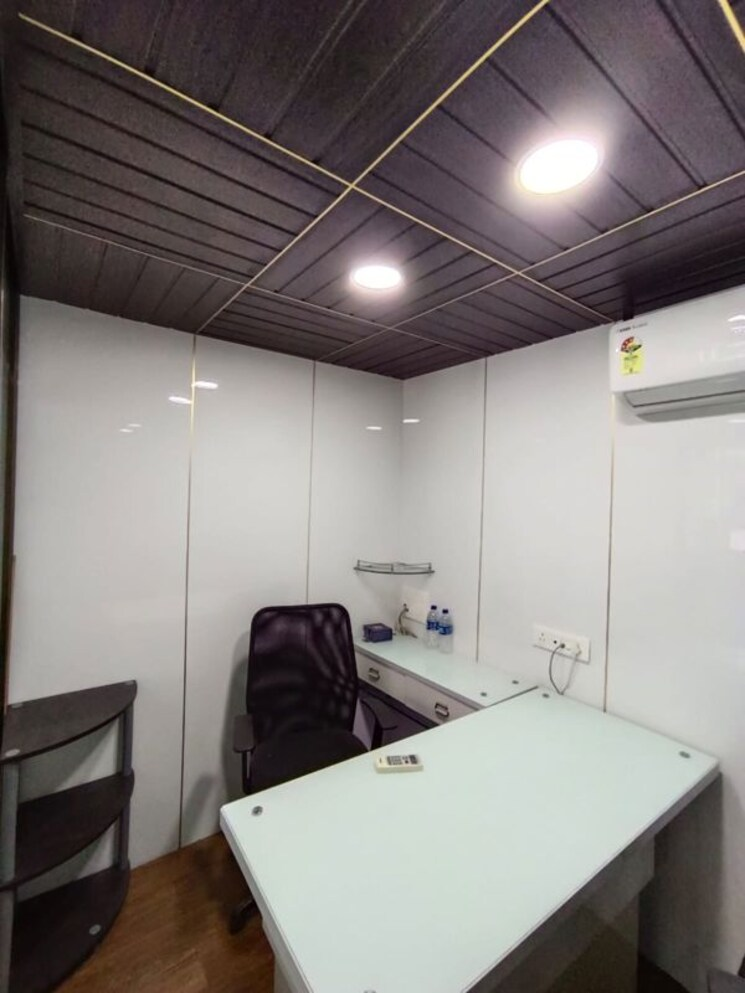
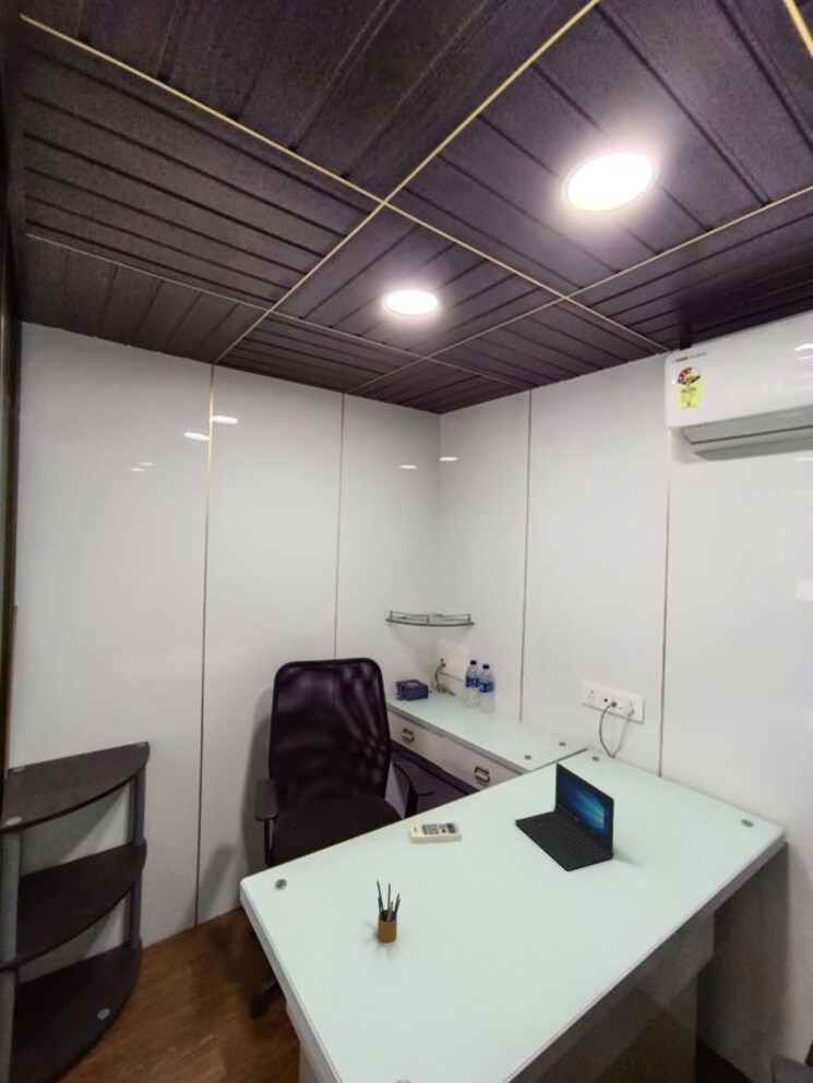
+ laptop (562, 810)
+ pencil box (386, 911)
